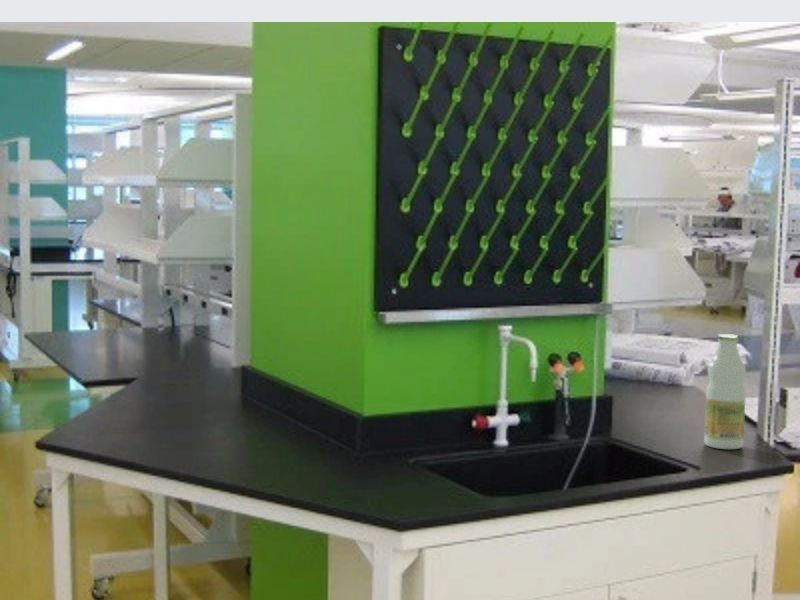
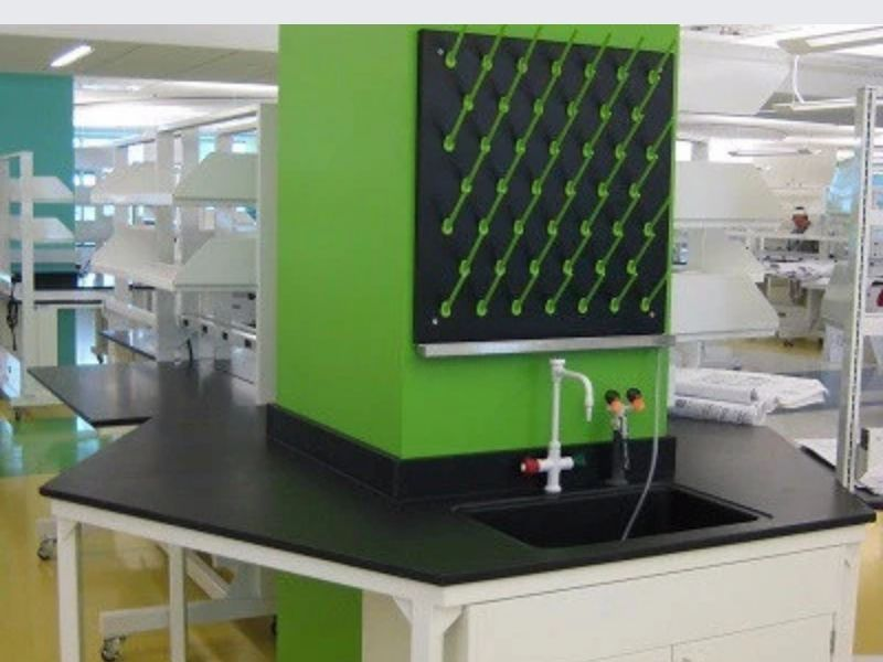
- bottle (725, 390)
